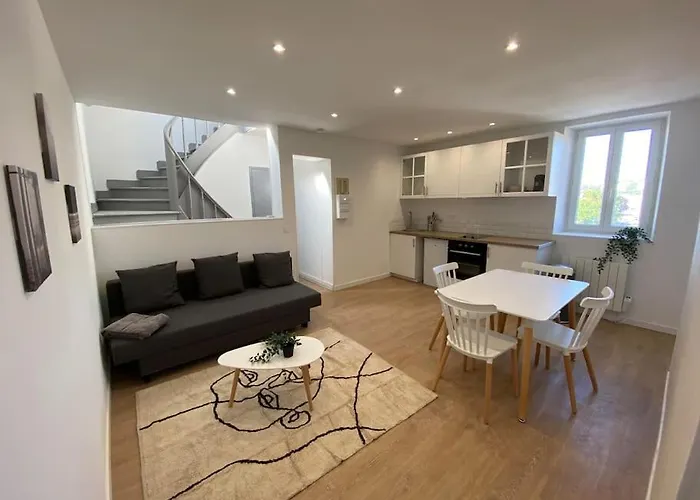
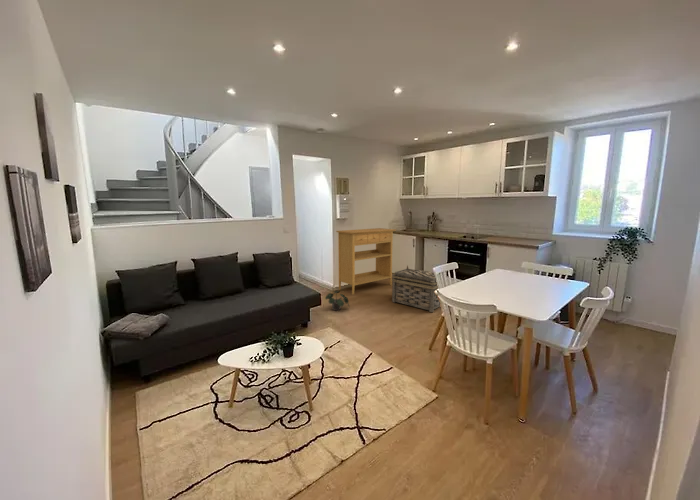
+ potted plant (337, 300)
+ console table (366, 258)
+ basket (419, 286)
